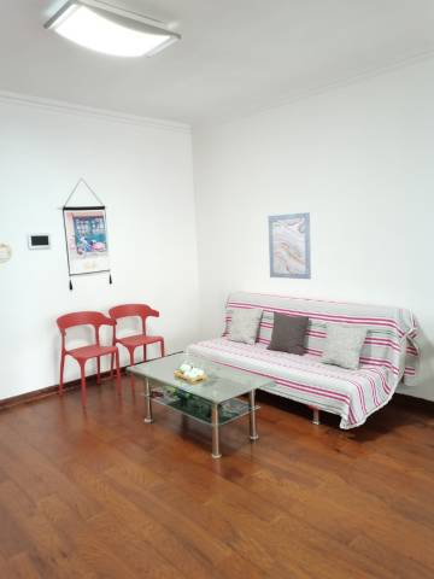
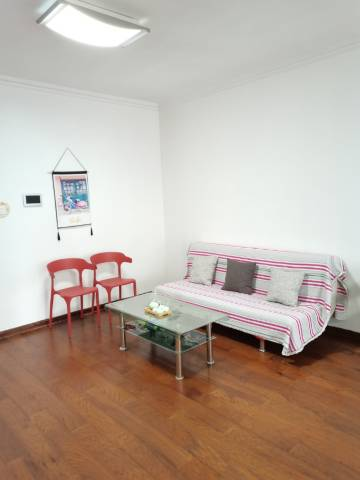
- wall art (288, 246)
